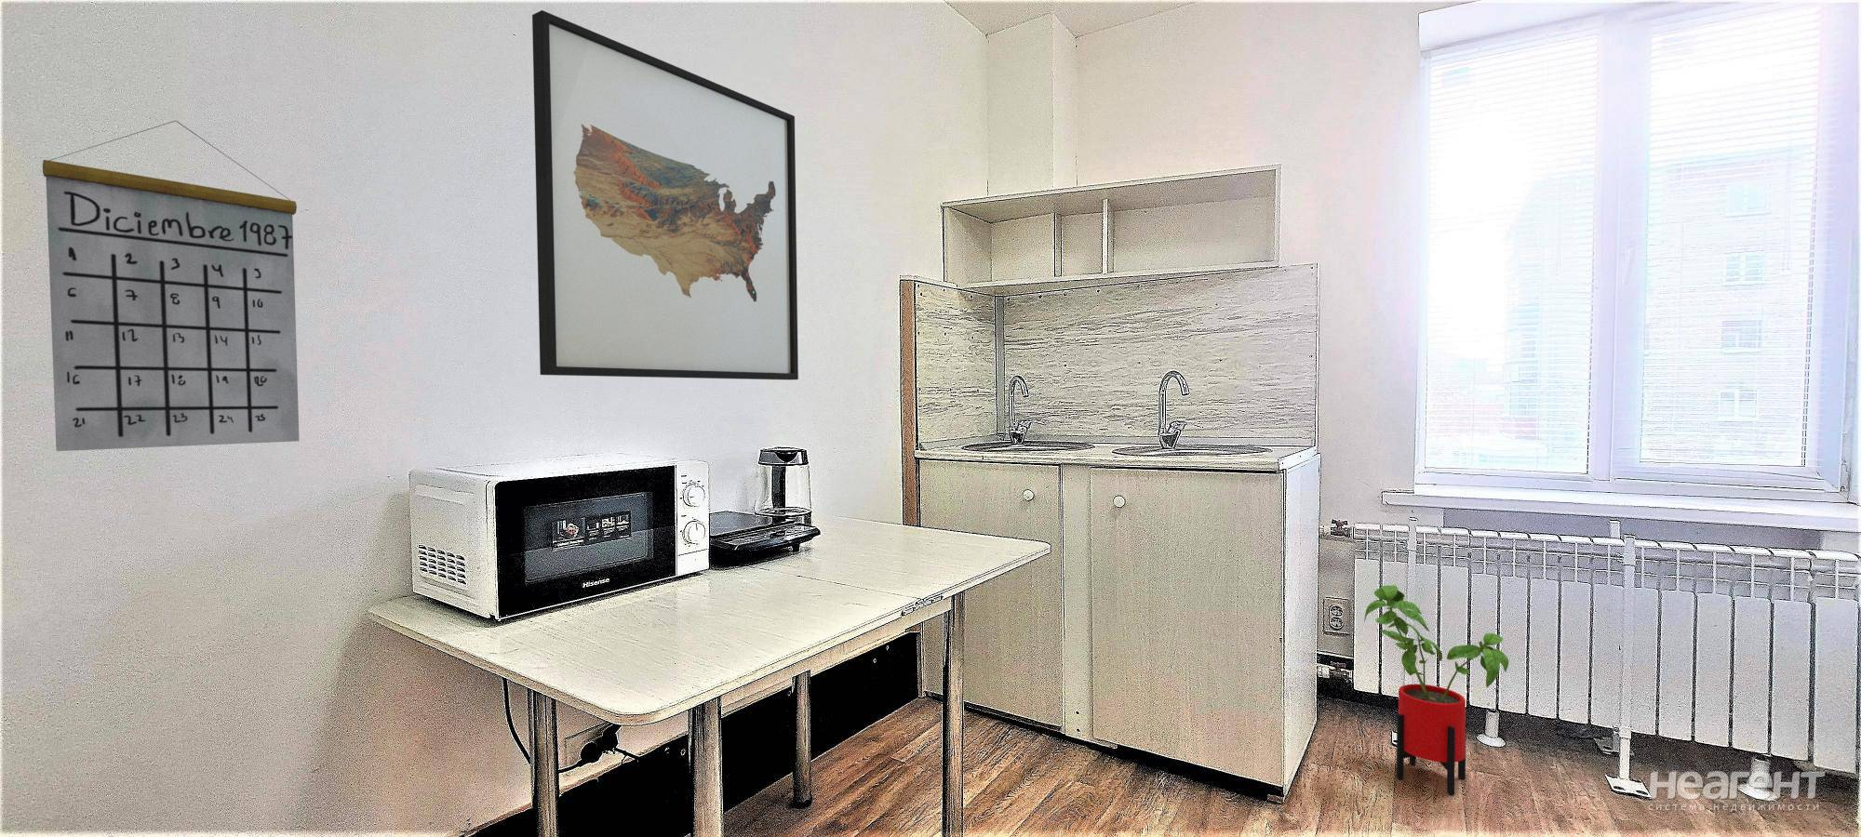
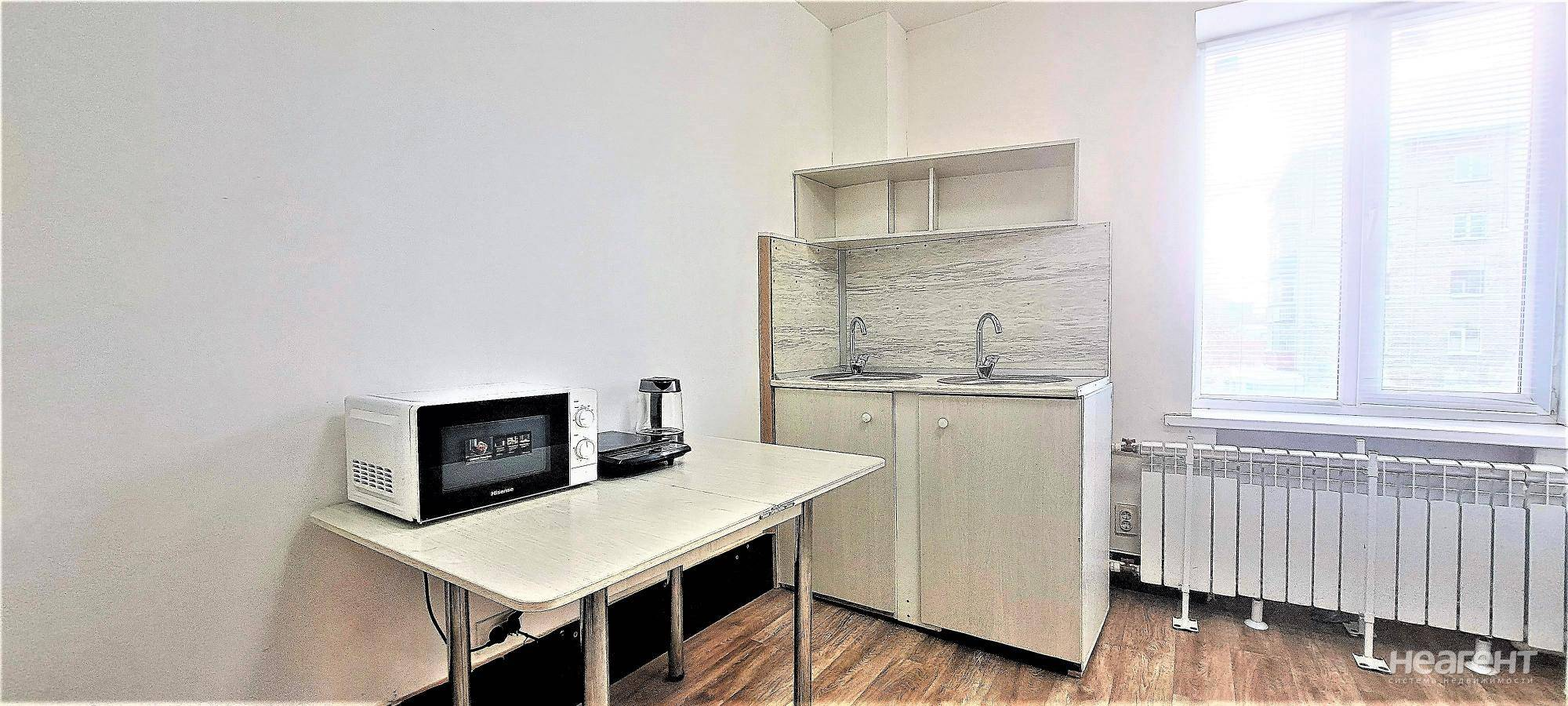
- calendar (184, 282)
- wall art (686, 226)
- house plant (1422, 682)
